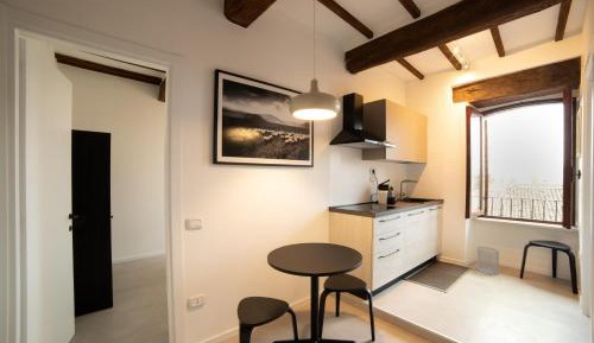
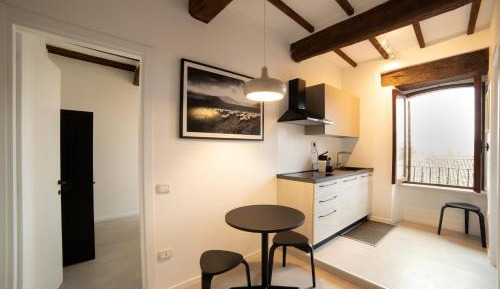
- wastebasket (487, 260)
